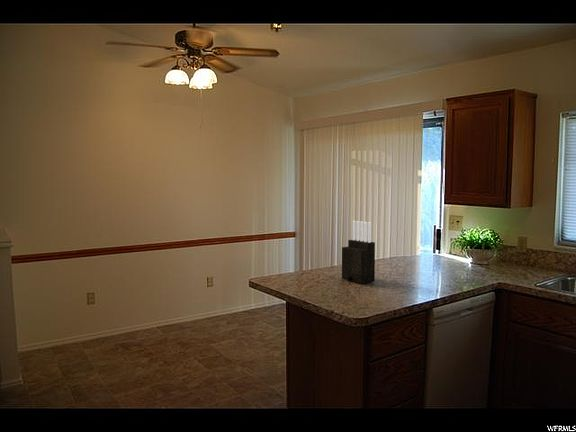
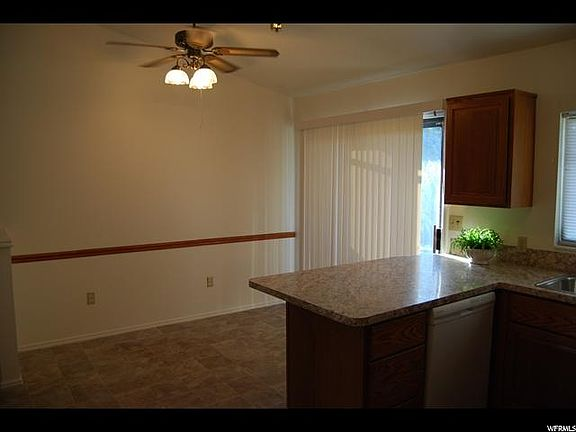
- knife block (356, 251)
